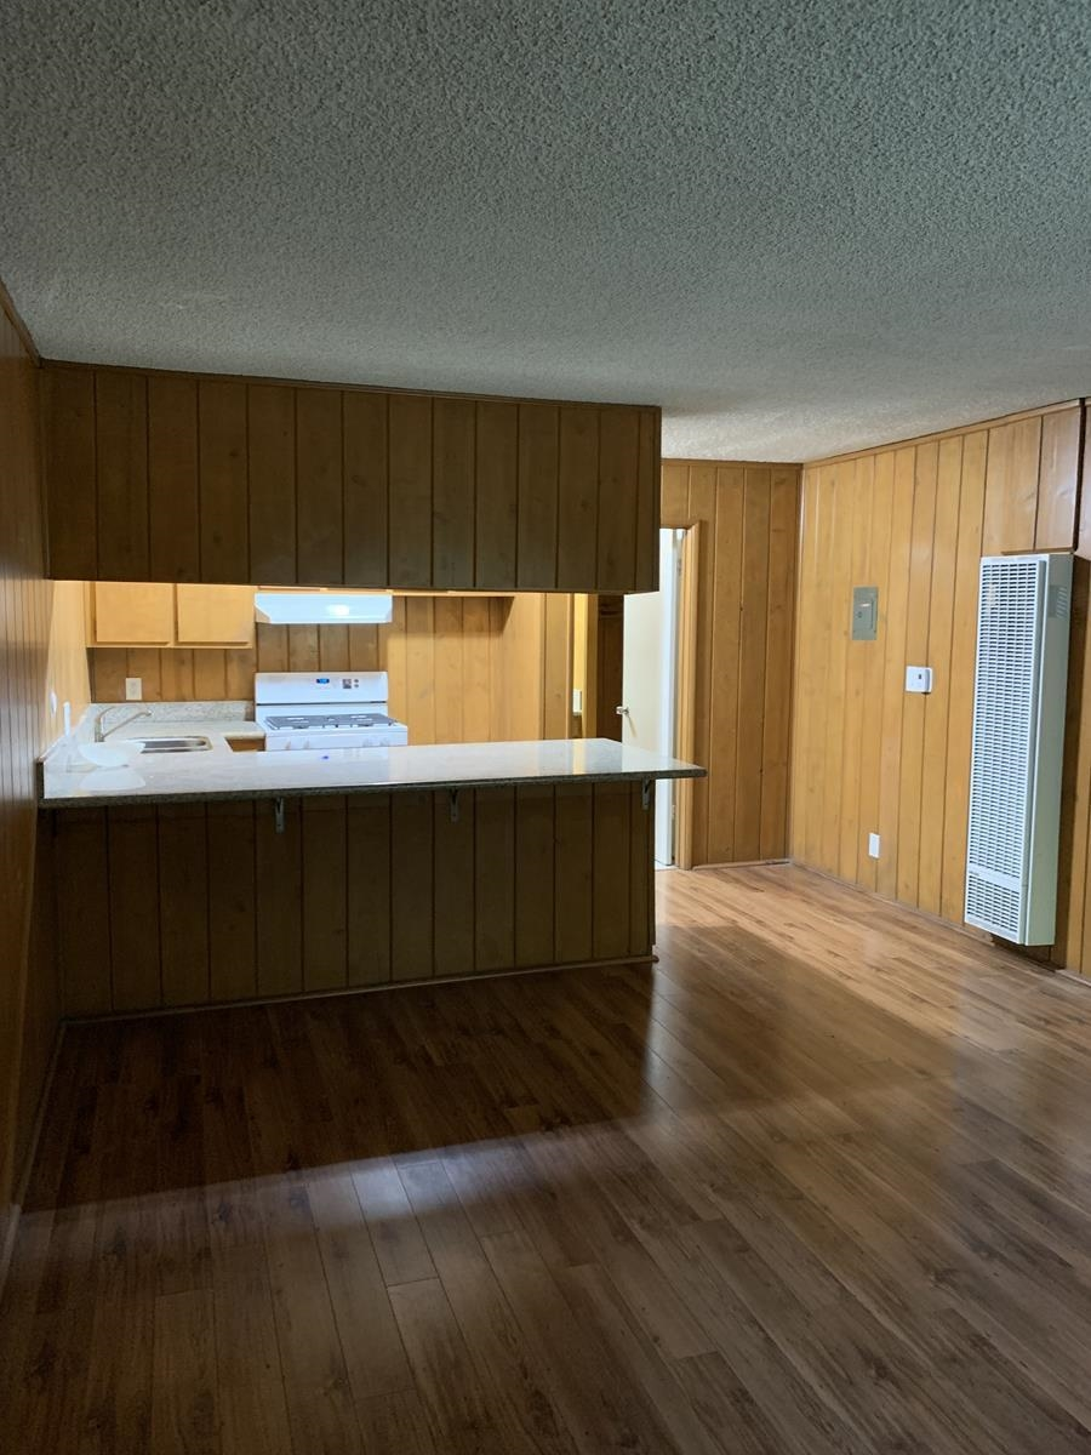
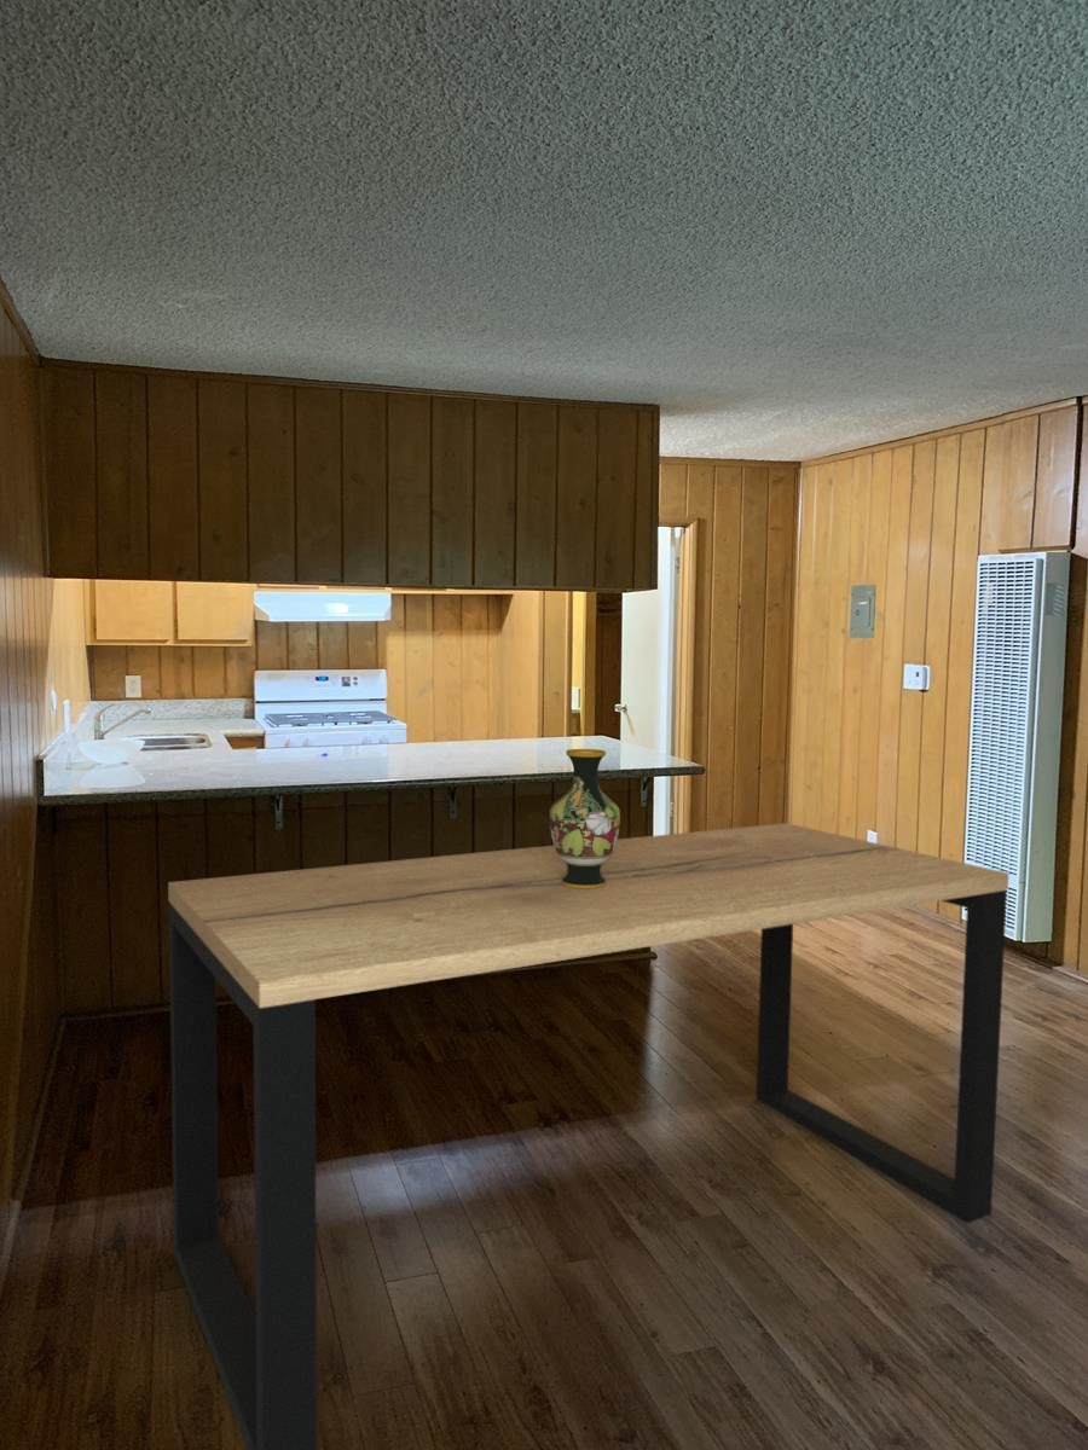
+ vase (584, 816)
+ dining table (586, 956)
